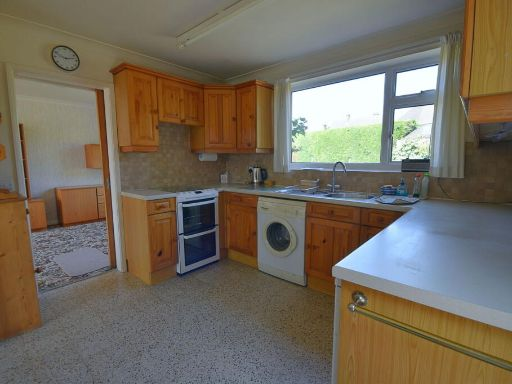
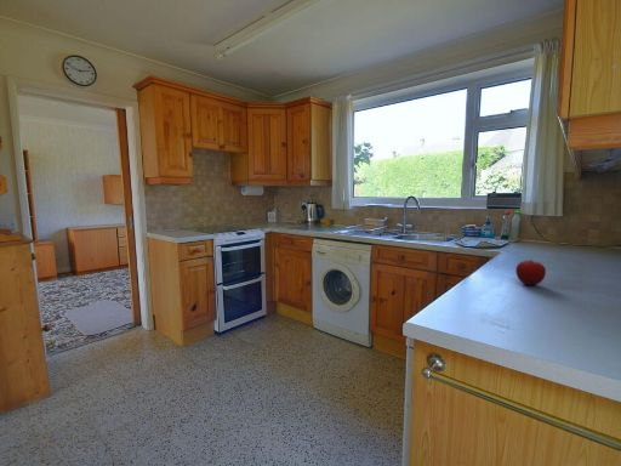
+ fruit (530, 271)
